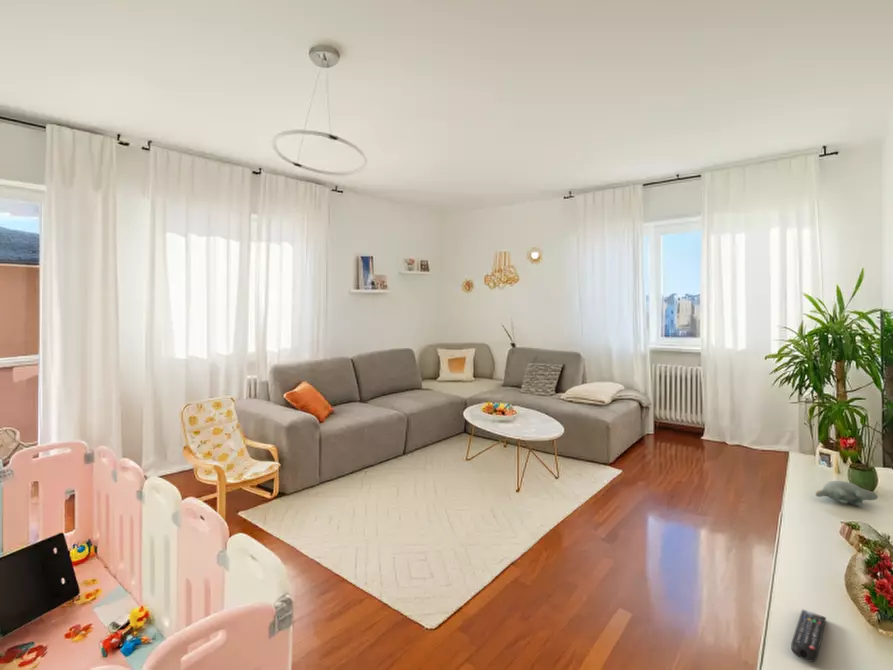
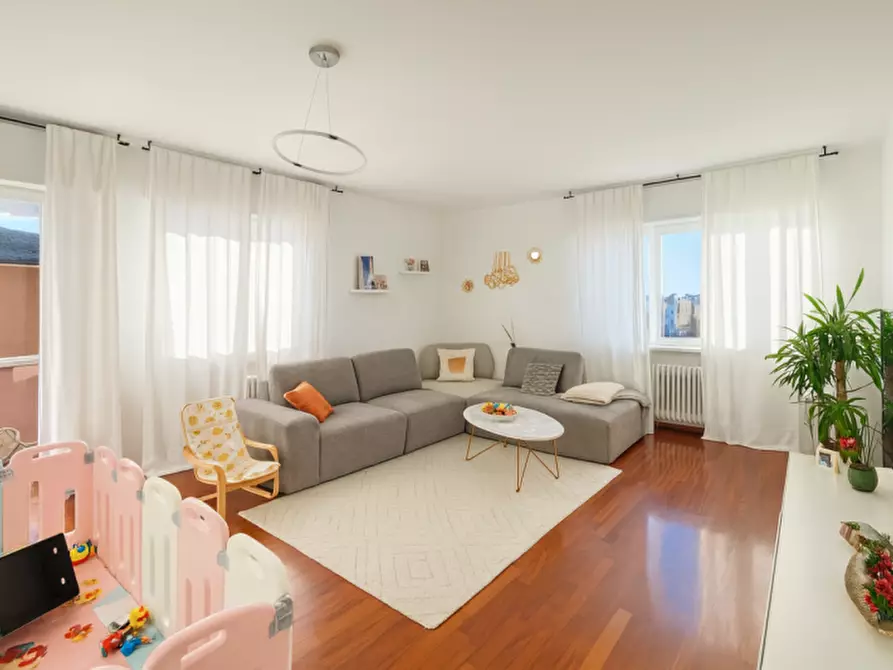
- plush toy (841, 491)
- remote control (809, 633)
